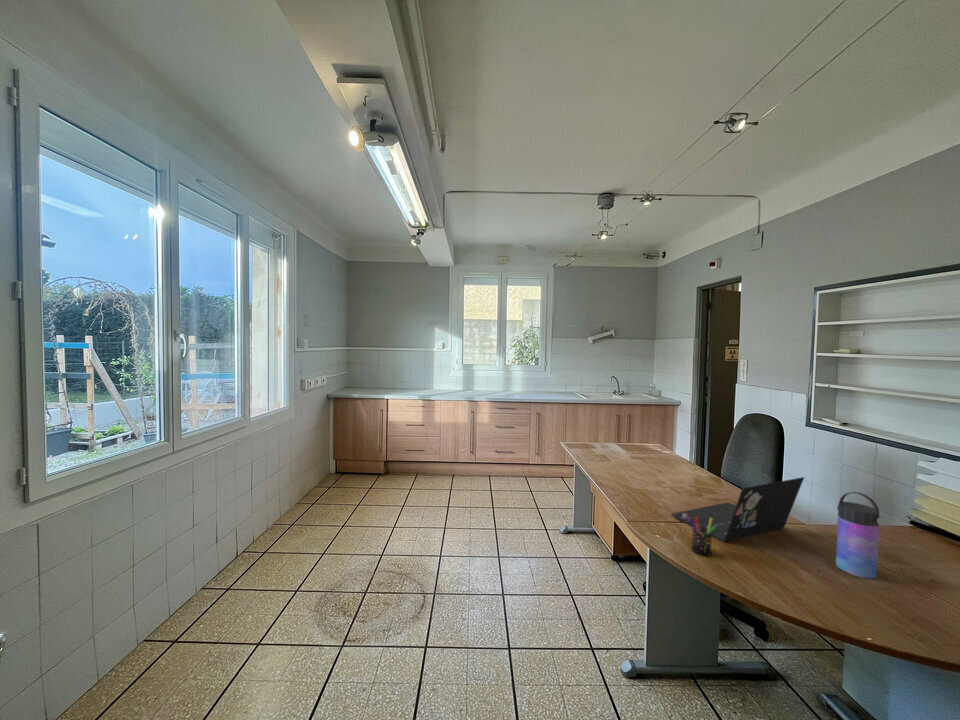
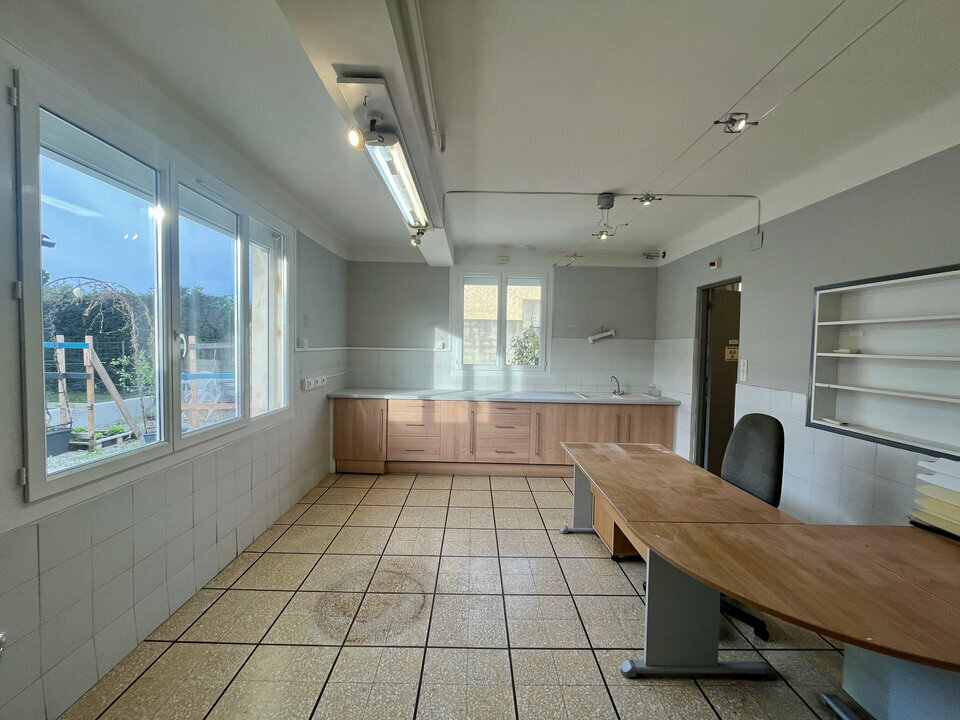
- pen holder (703, 534)
- laptop (738, 499)
- water bottle (857, 531)
